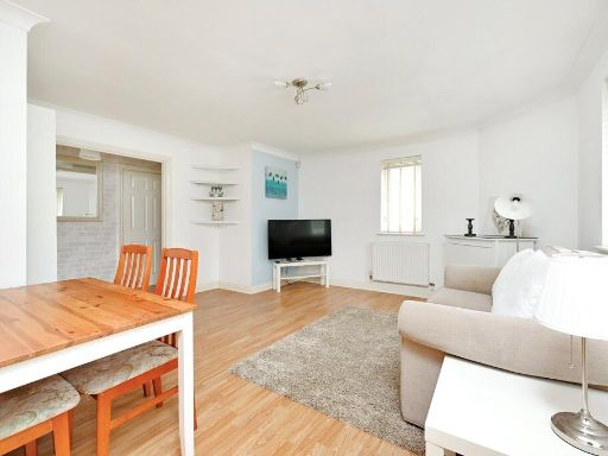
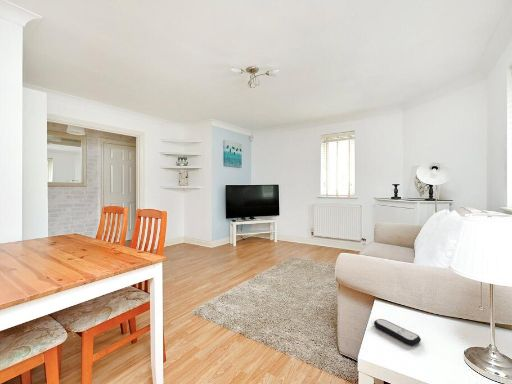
+ remote control (395, 330)
